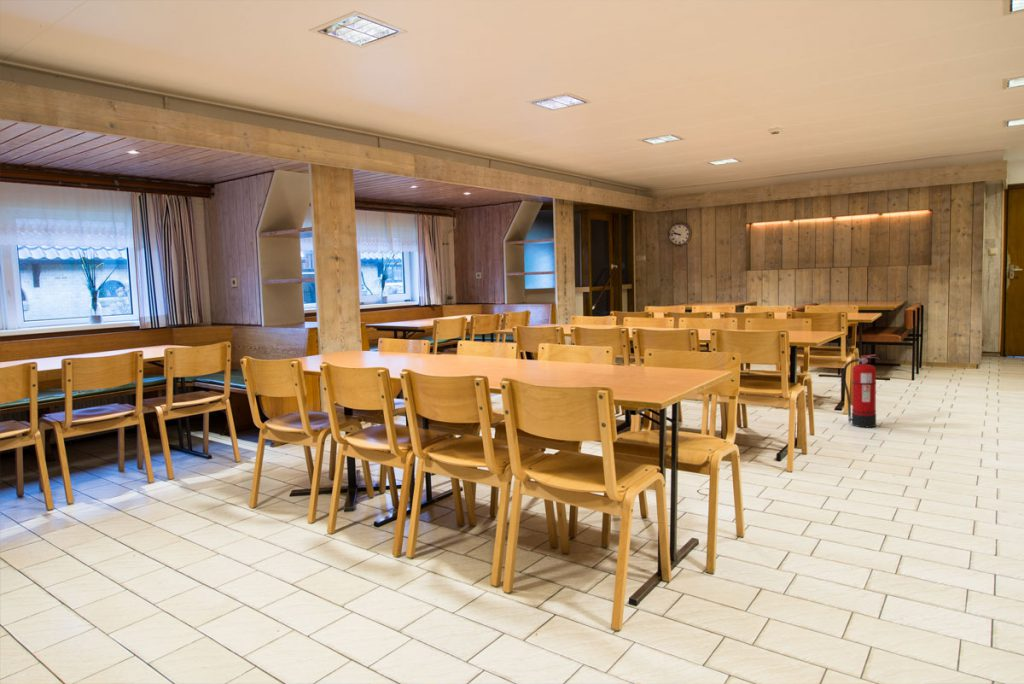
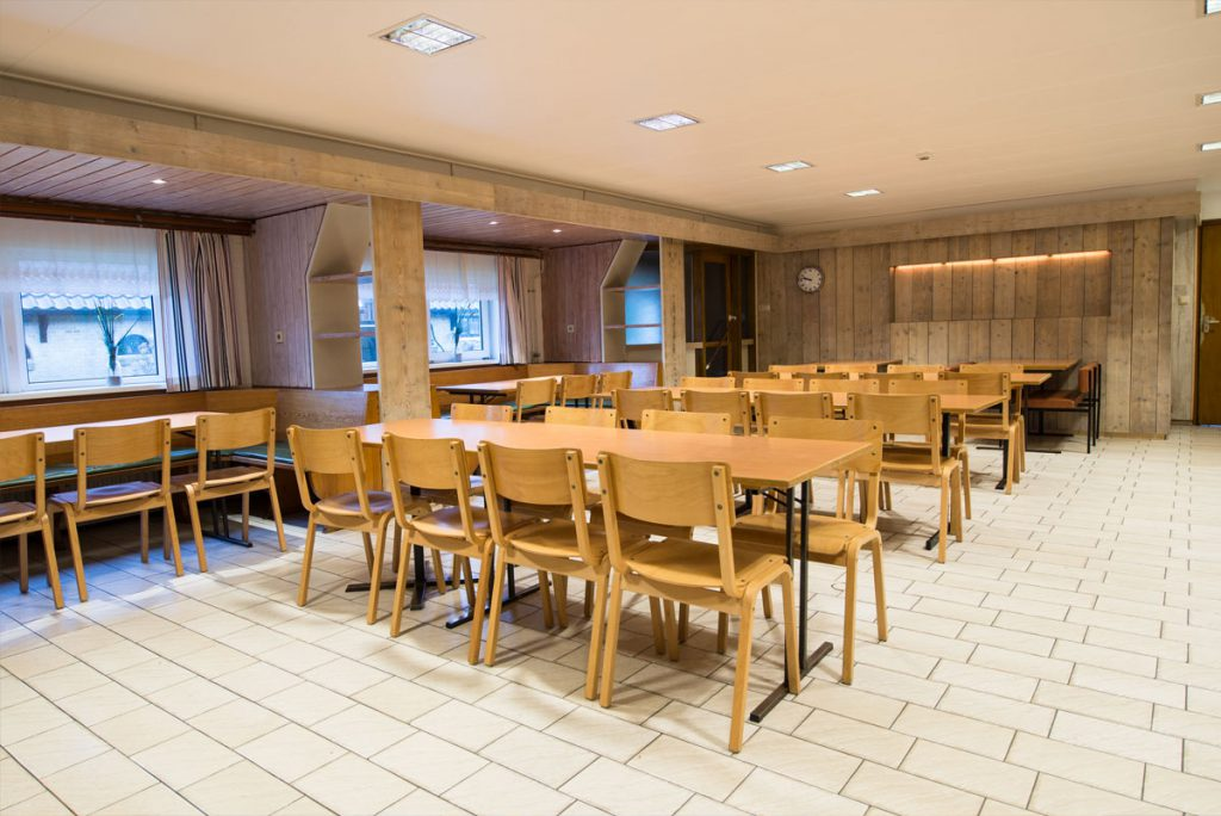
- fire extinguisher (860, 390)
